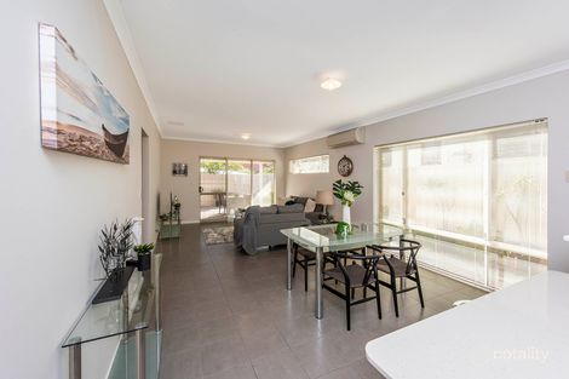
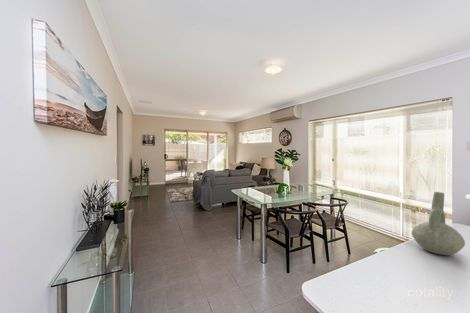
+ decorative vase (436, 221)
